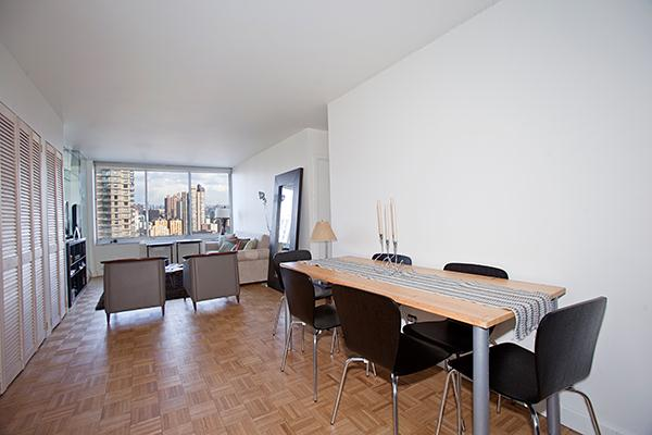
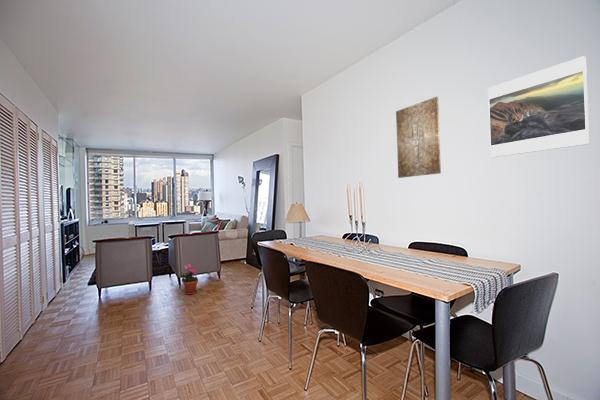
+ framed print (532, 112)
+ potted plant (190, 278)
+ wall art (416, 140)
